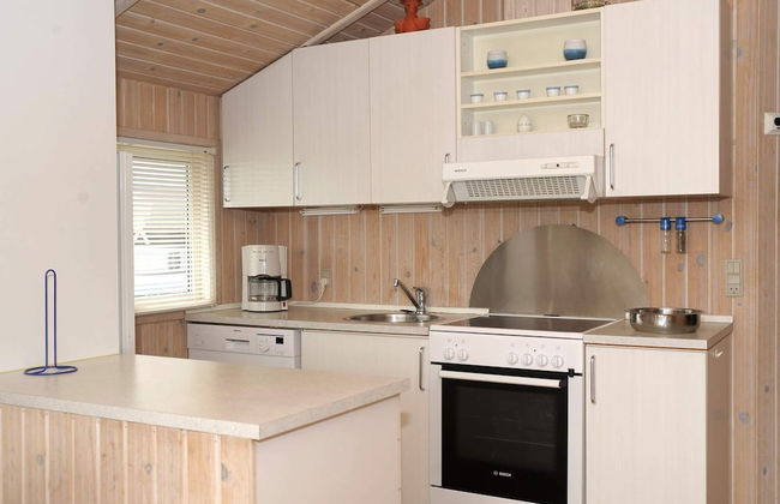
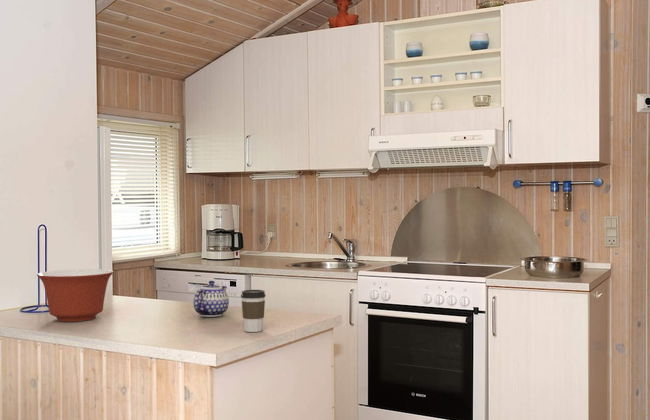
+ teapot (211, 298)
+ coffee cup (253, 310)
+ mixing bowl (76, 295)
